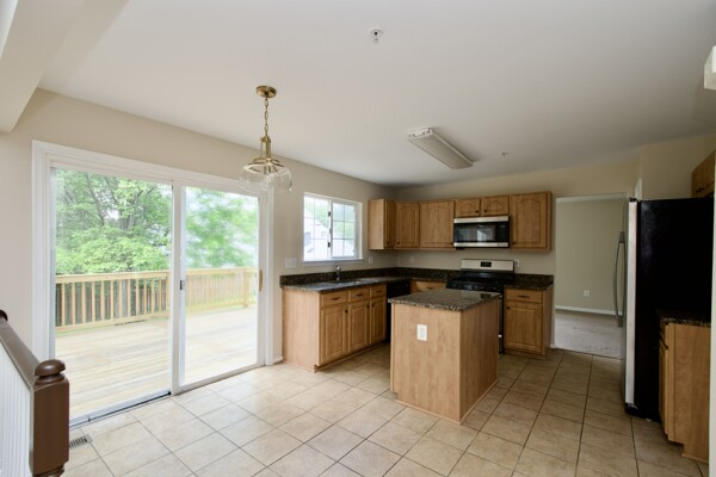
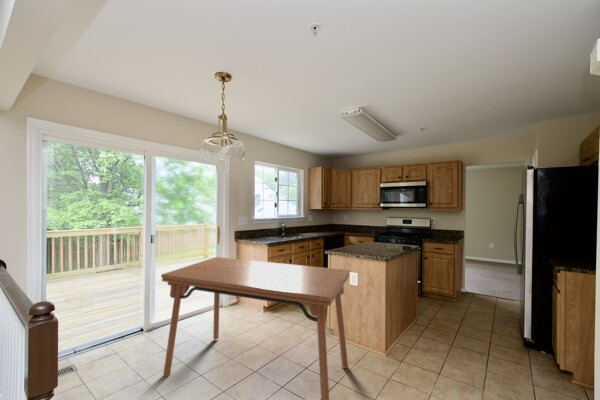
+ dining table (264, 300)
